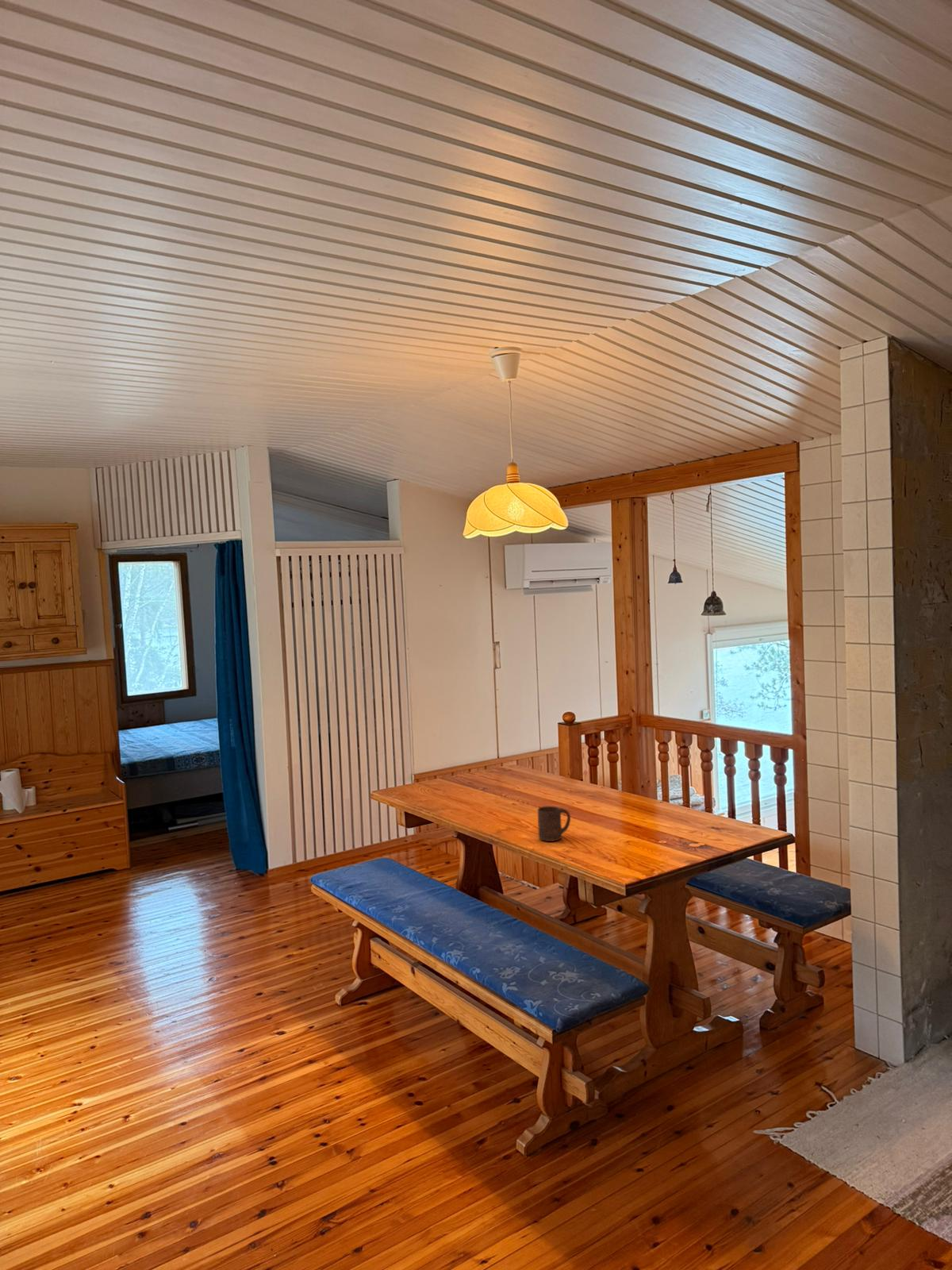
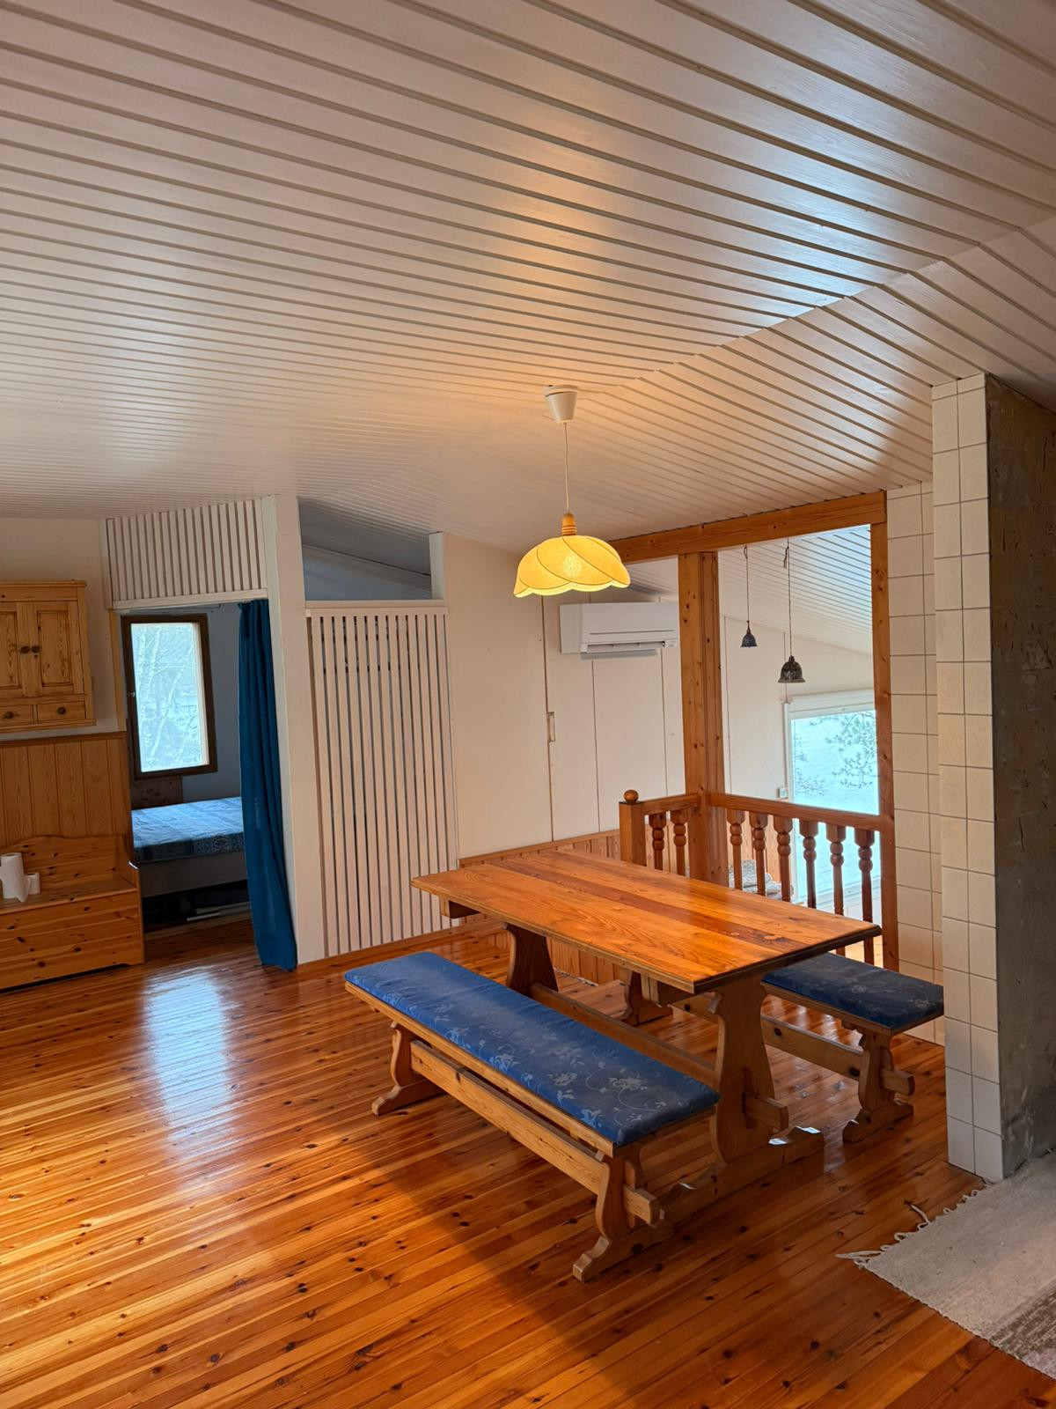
- cup (552, 823)
